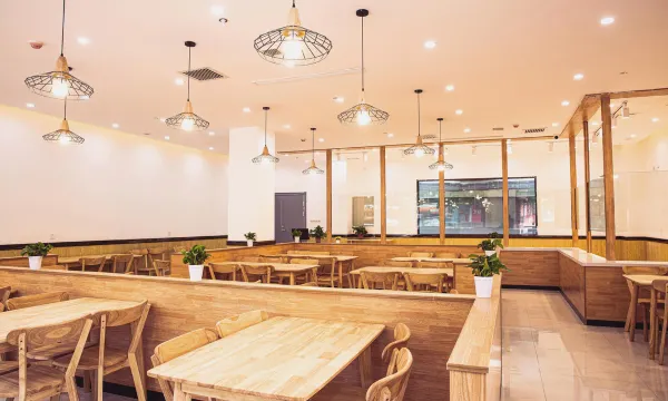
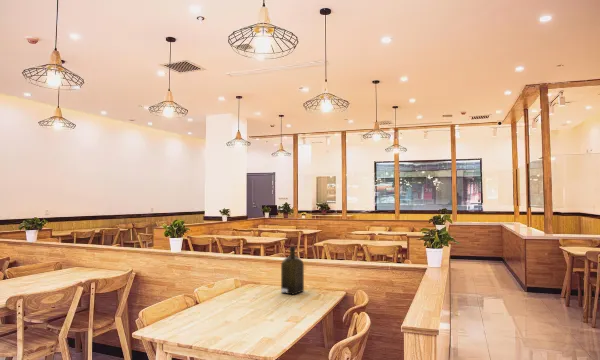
+ liquor (292, 268)
